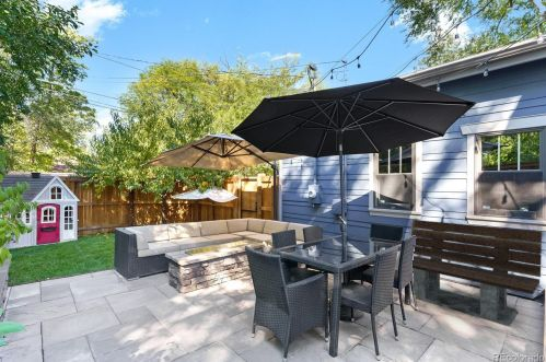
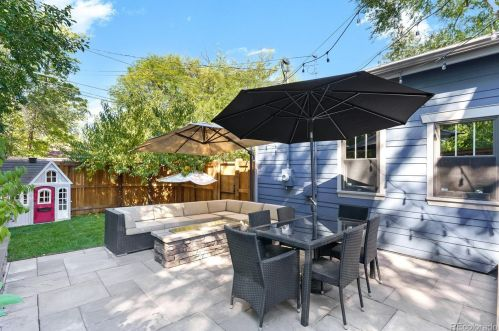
- bench (460, 265)
